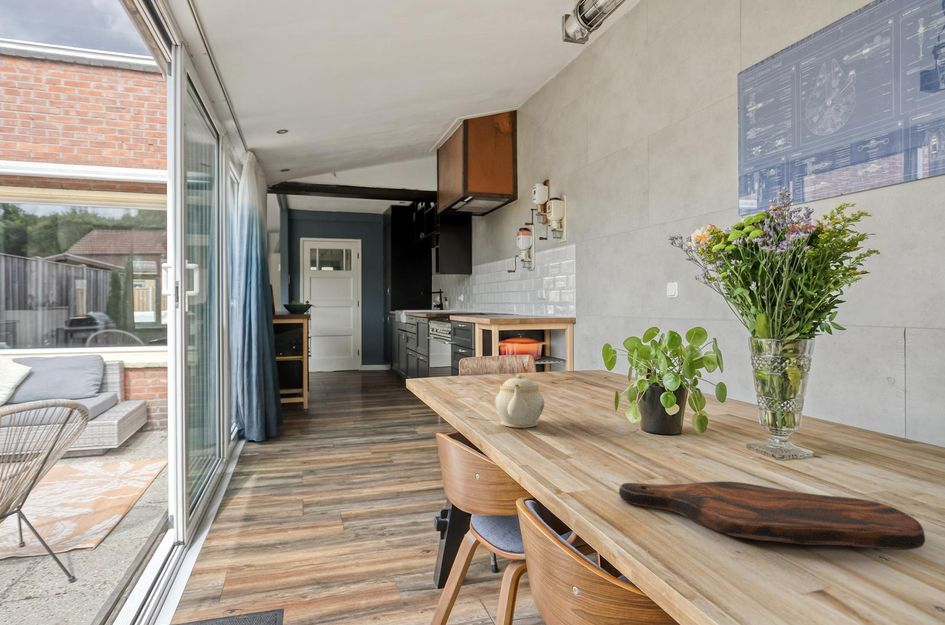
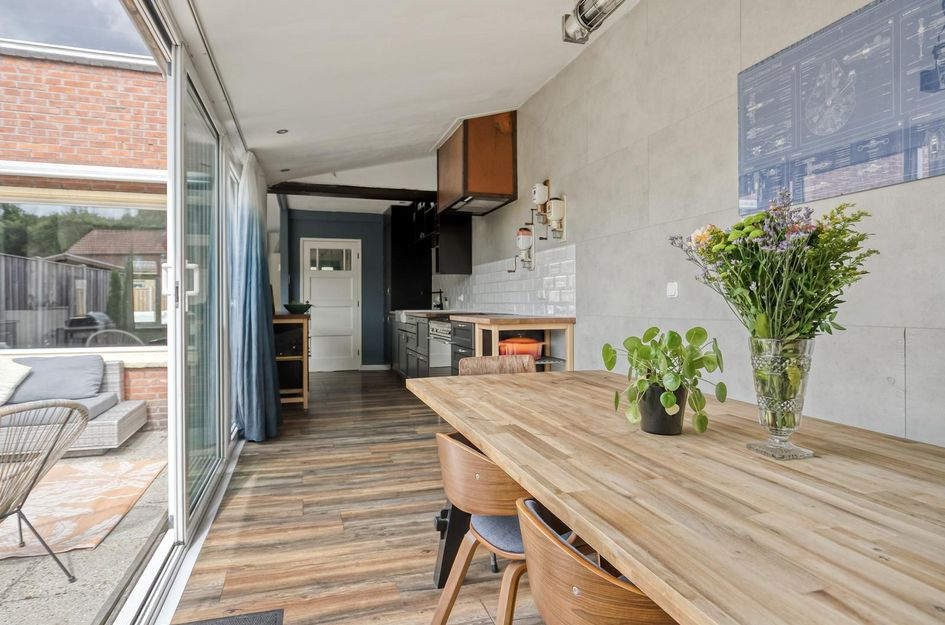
- cutting board (757, 510)
- teapot (519, 398)
